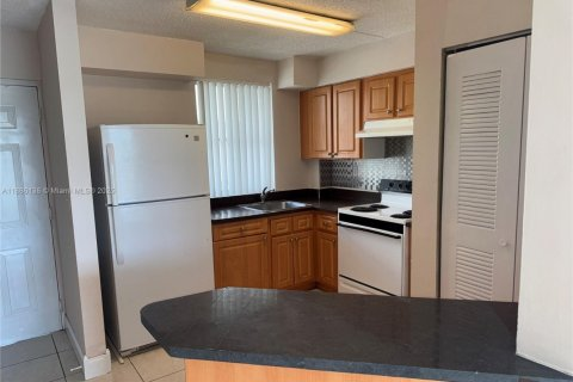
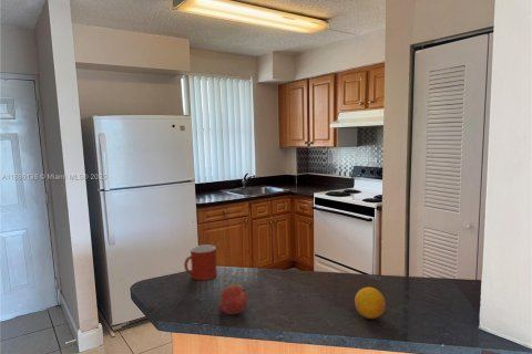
+ fruit (233, 299)
+ mug (200, 263)
+ fruit (369, 302)
